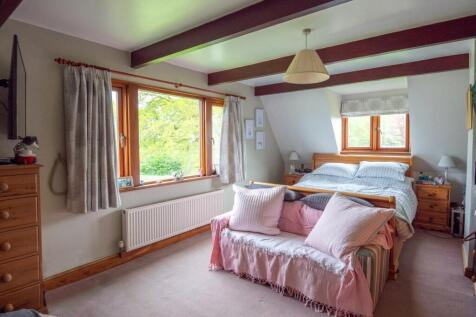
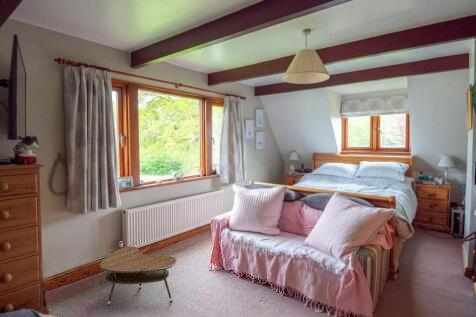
+ side table (138, 274)
